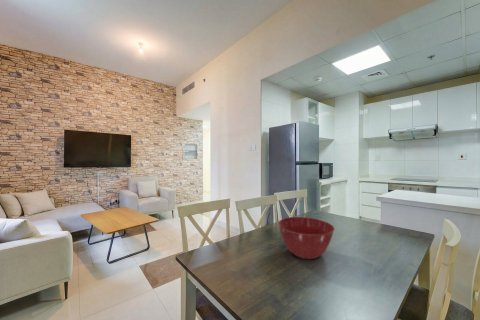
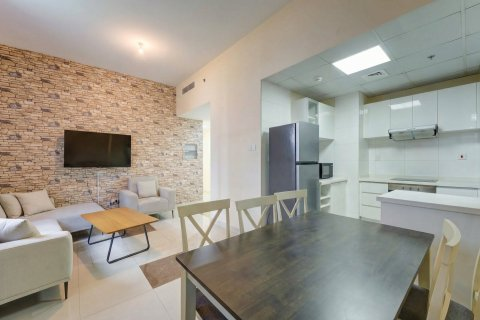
- mixing bowl (305, 238)
